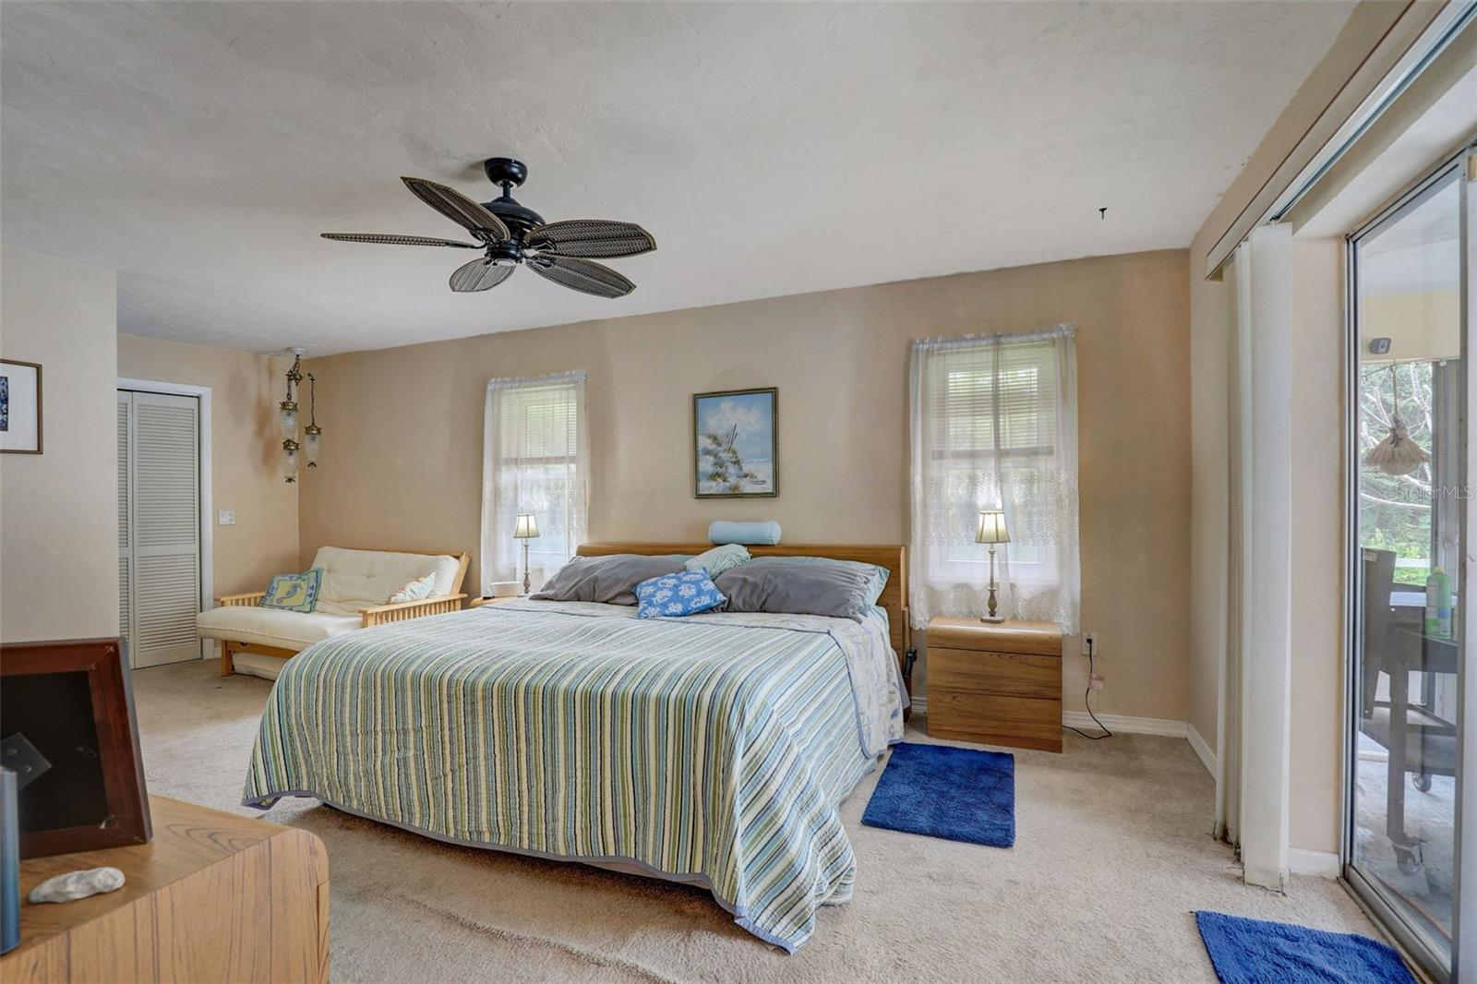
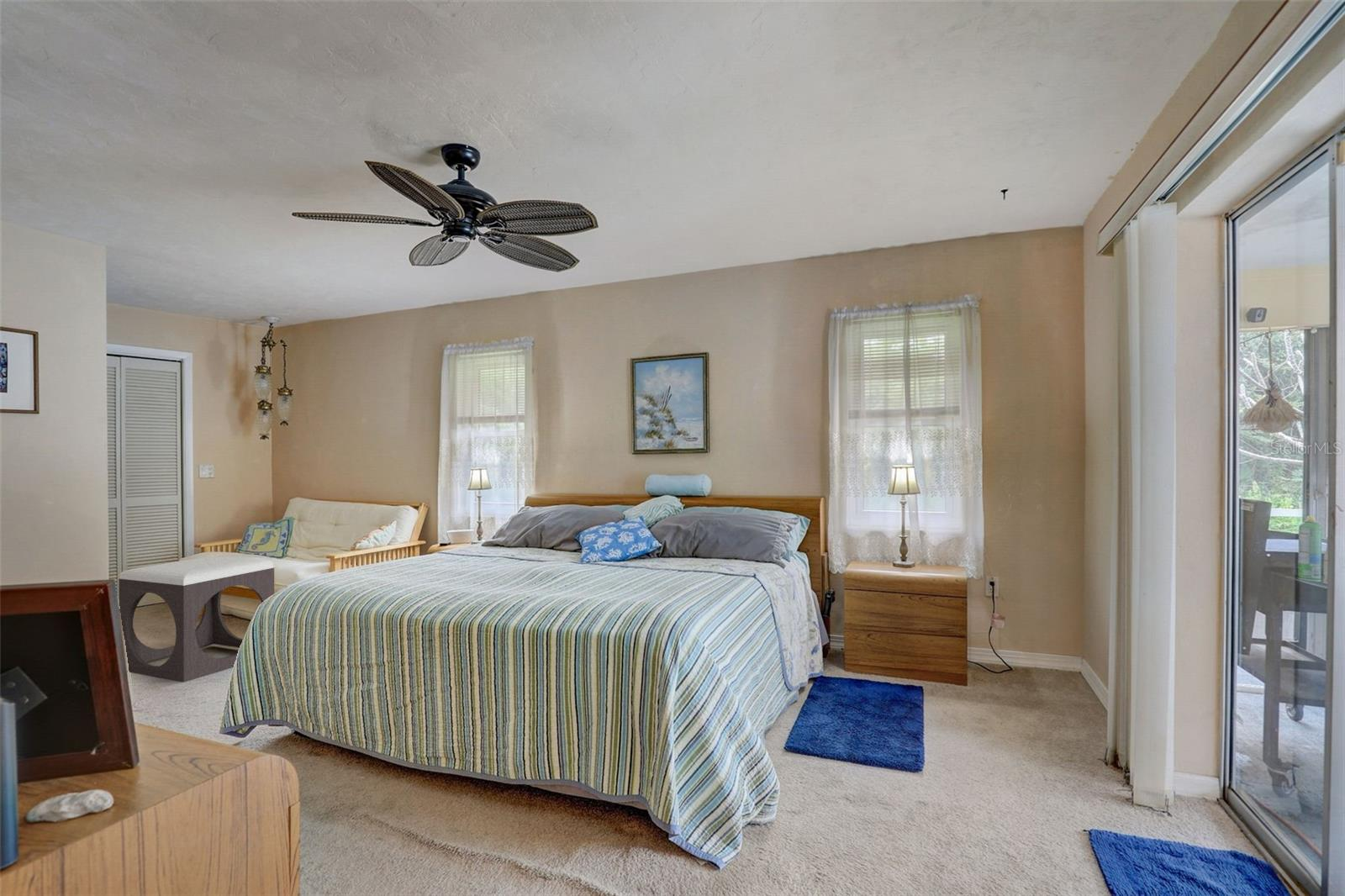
+ footstool (199, 612)
